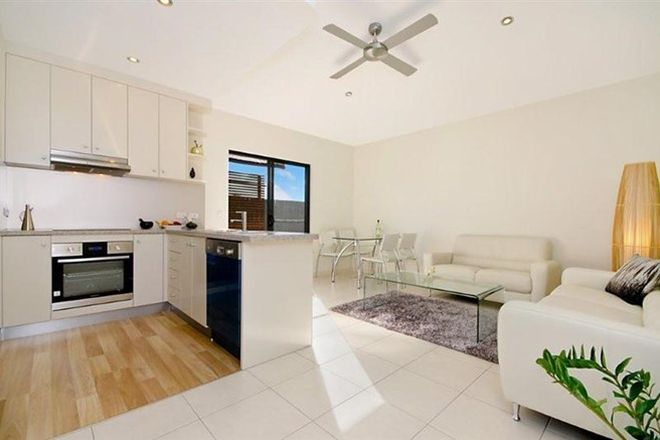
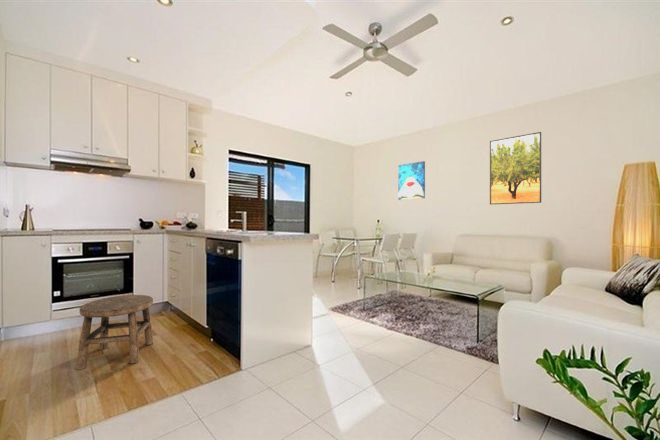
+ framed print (514, 170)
+ wall art (411, 181)
+ stool (118, 327)
